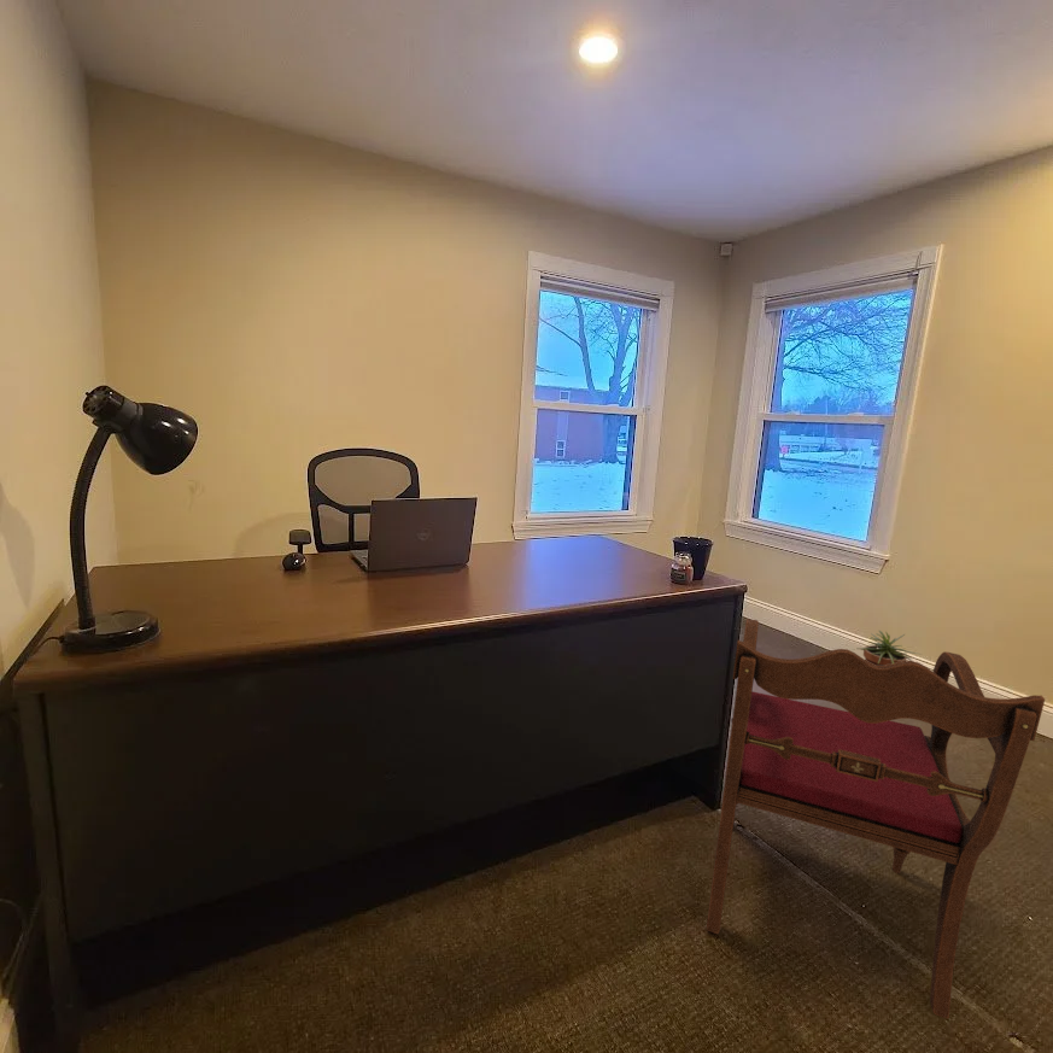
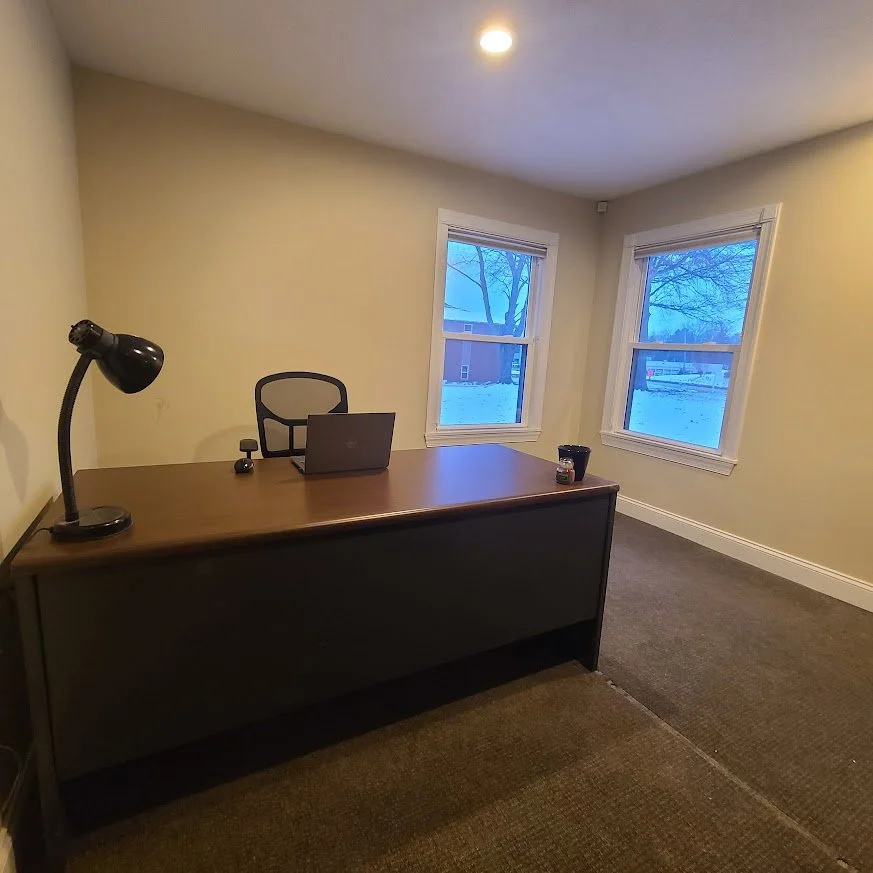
- armchair (836, 771)
- potted plant (884, 655)
